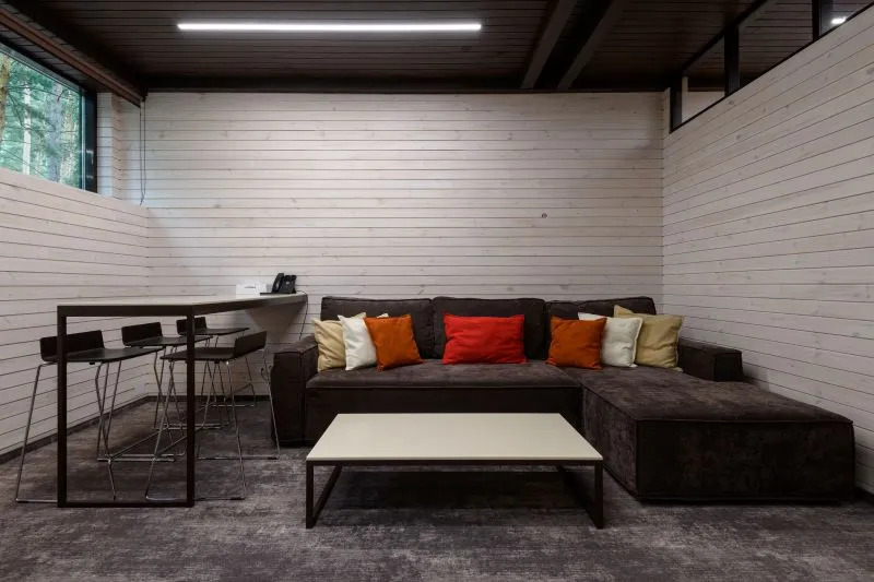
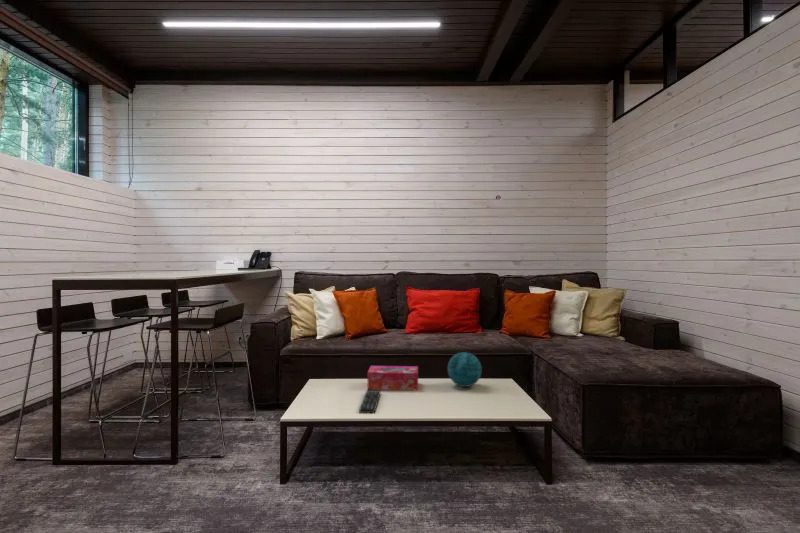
+ tissue box (393, 377)
+ decorative orb (464, 369)
+ remote control (370, 400)
